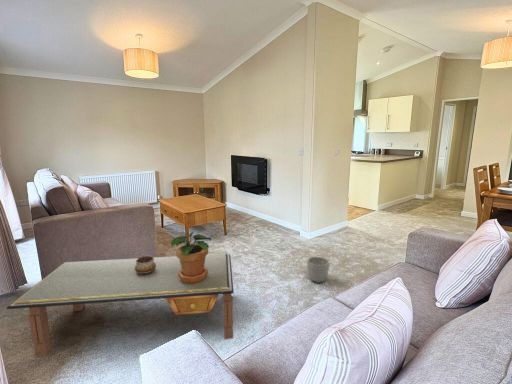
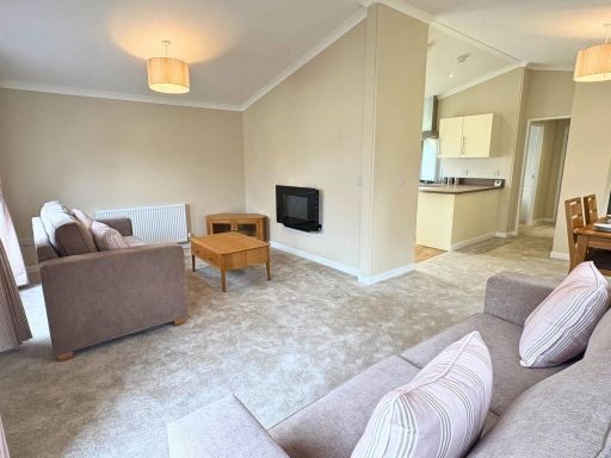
- planter (317, 270)
- potted plant (197, 256)
- coffee table (140, 298)
- decorative bowl (145, 265)
